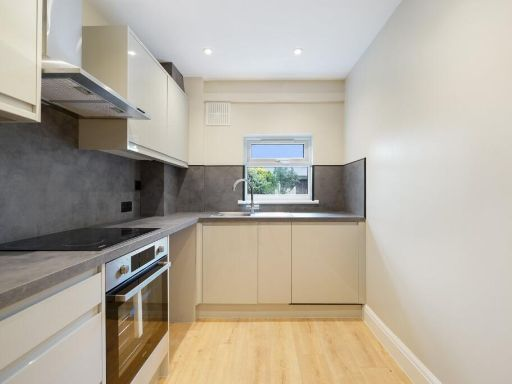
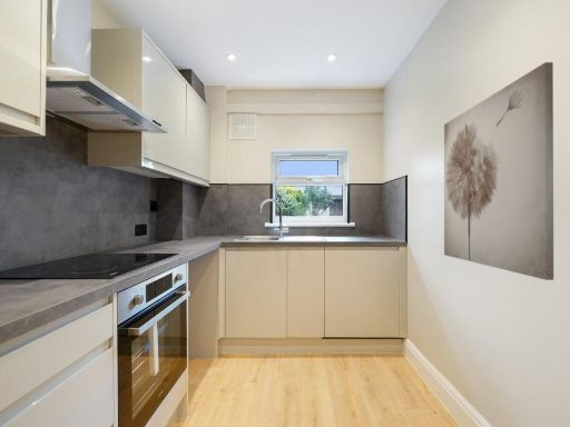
+ wall art (484, 182)
